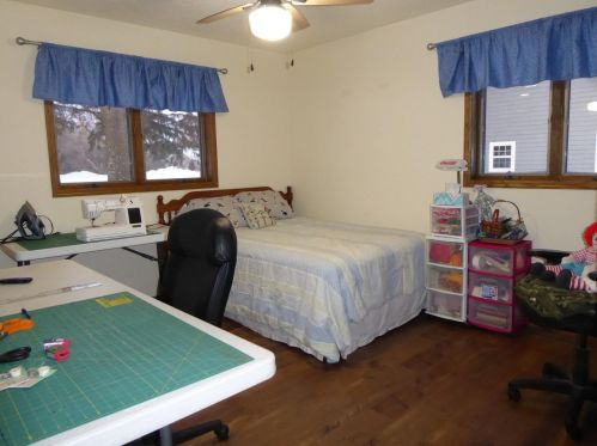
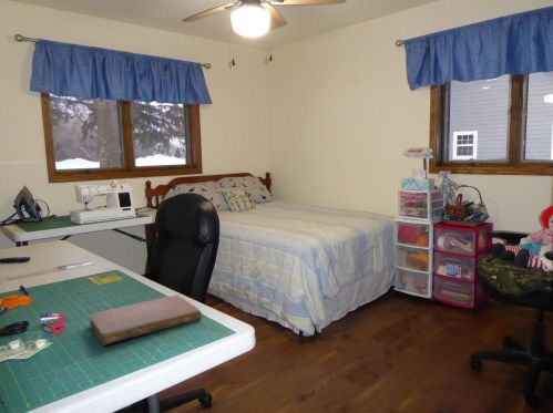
+ notebook (145, 317)
